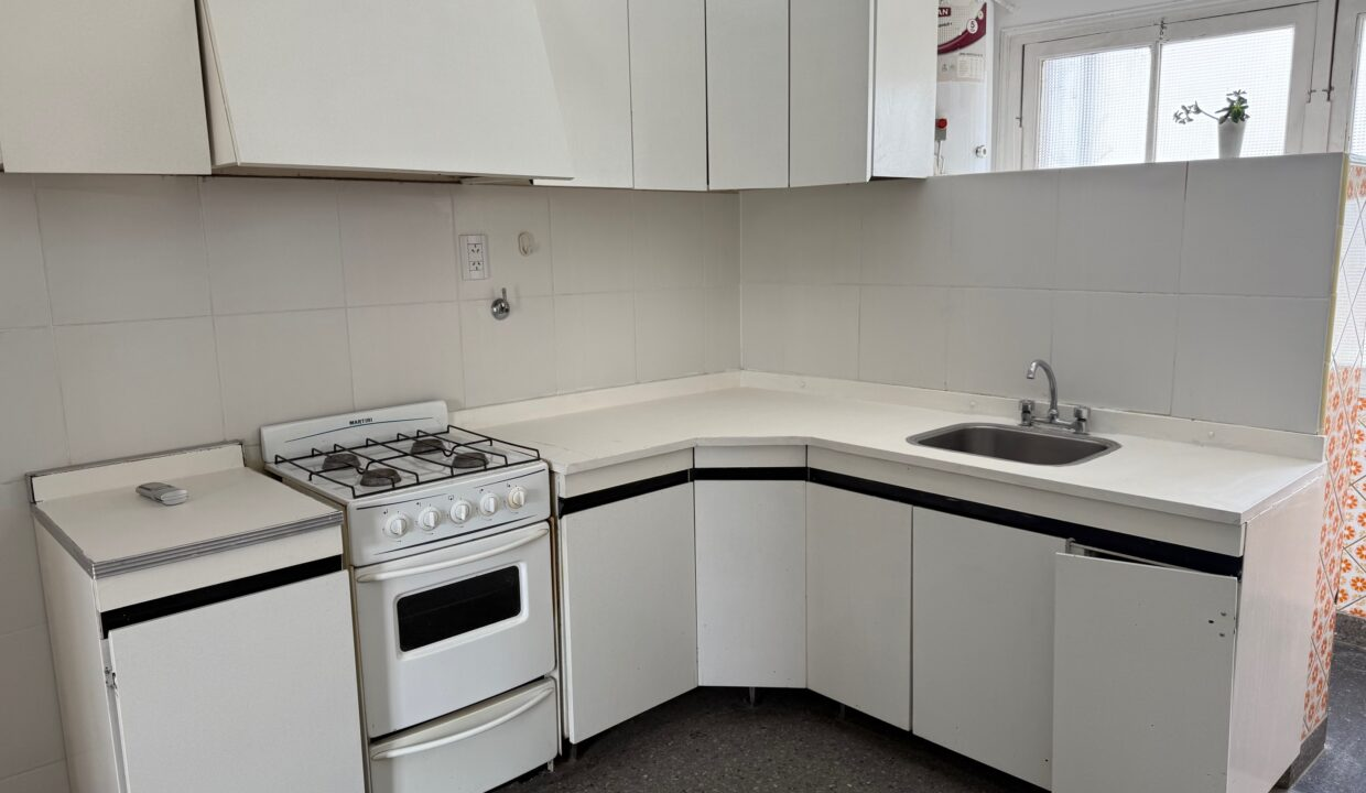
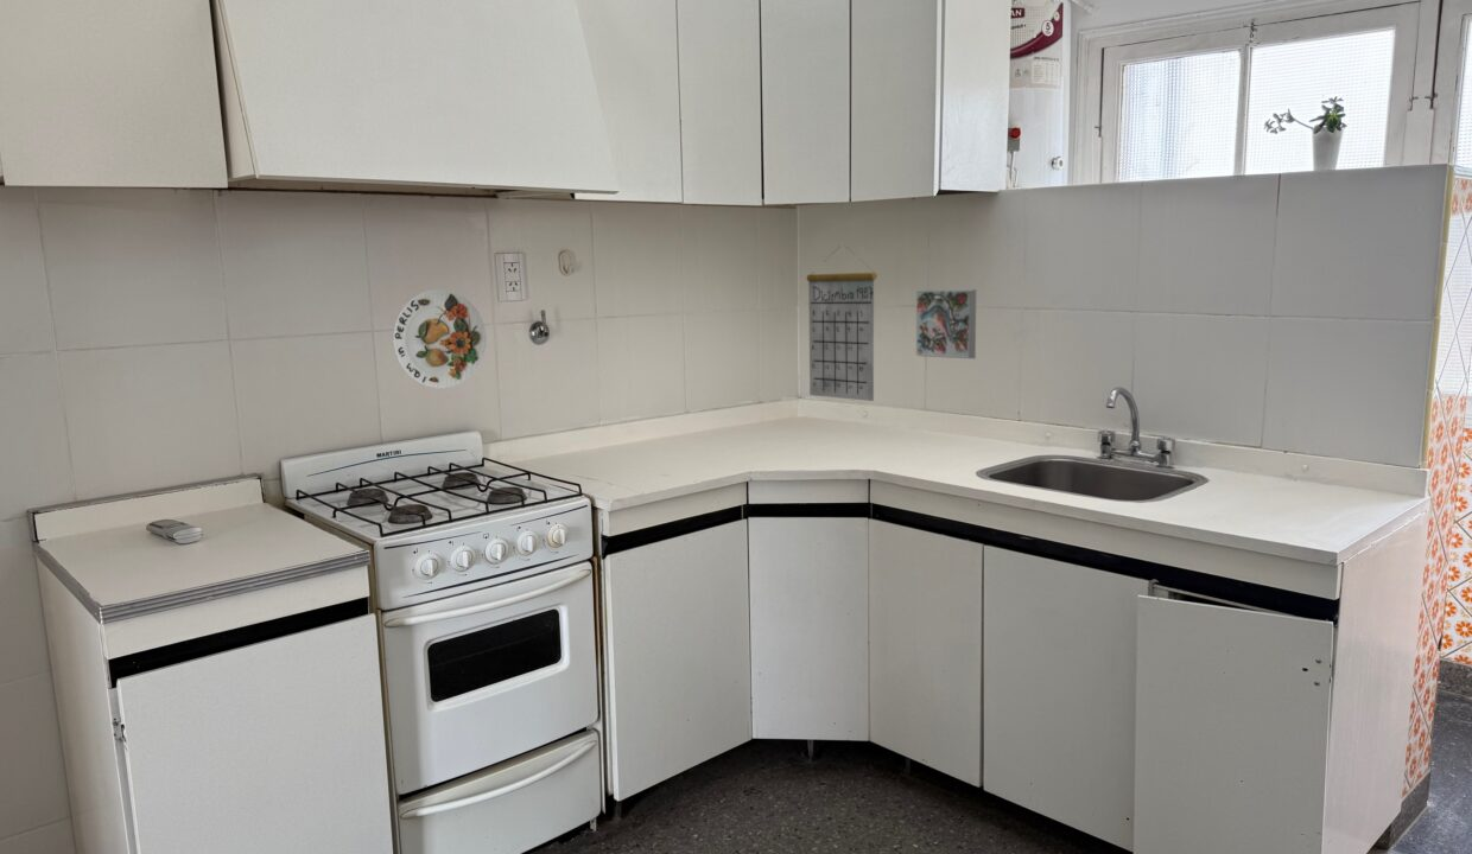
+ decorative plate (440, 339)
+ calendar (840, 321)
+ decorative tile (944, 323)
